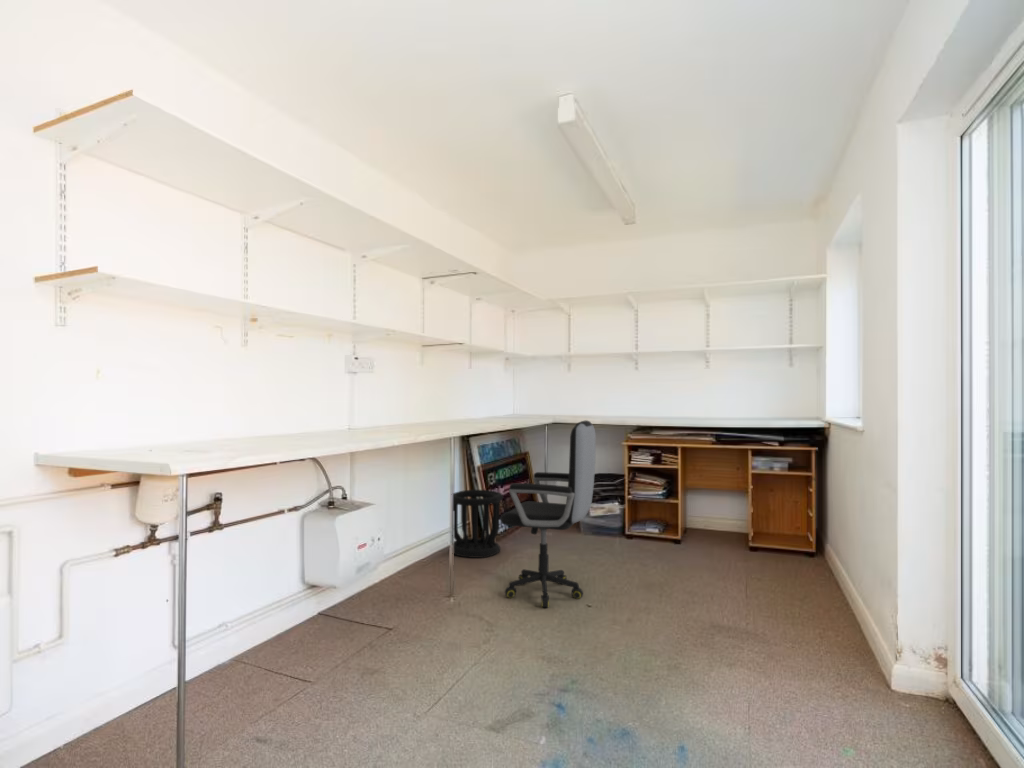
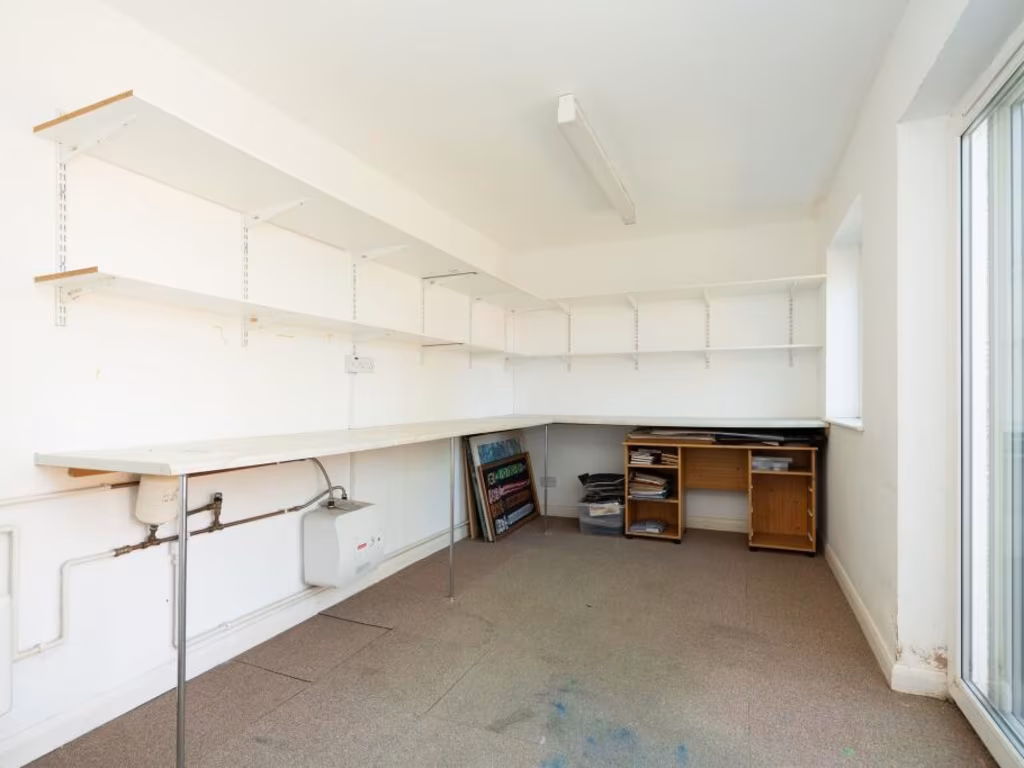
- office chair (550, 506)
- wastebasket (476, 522)
